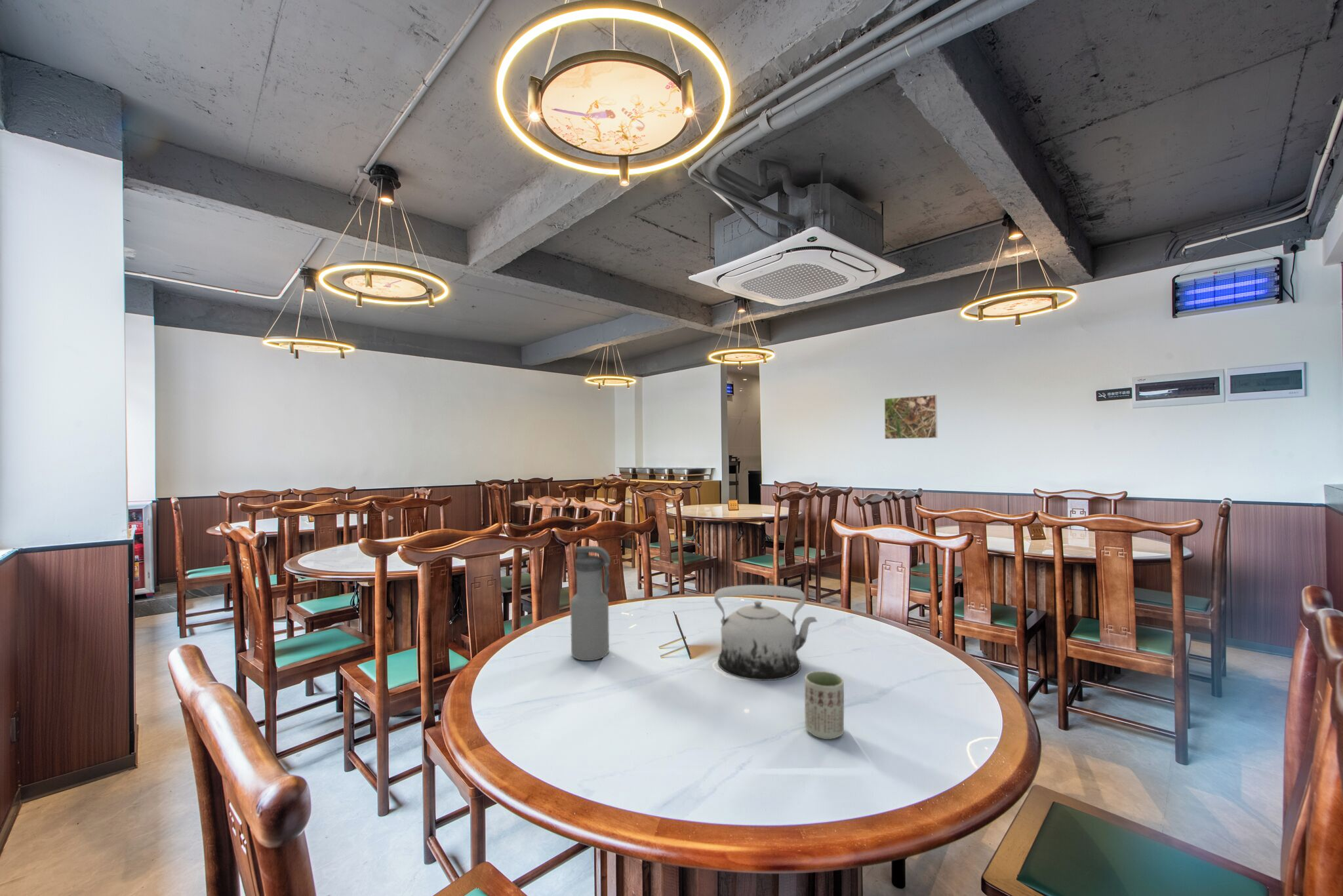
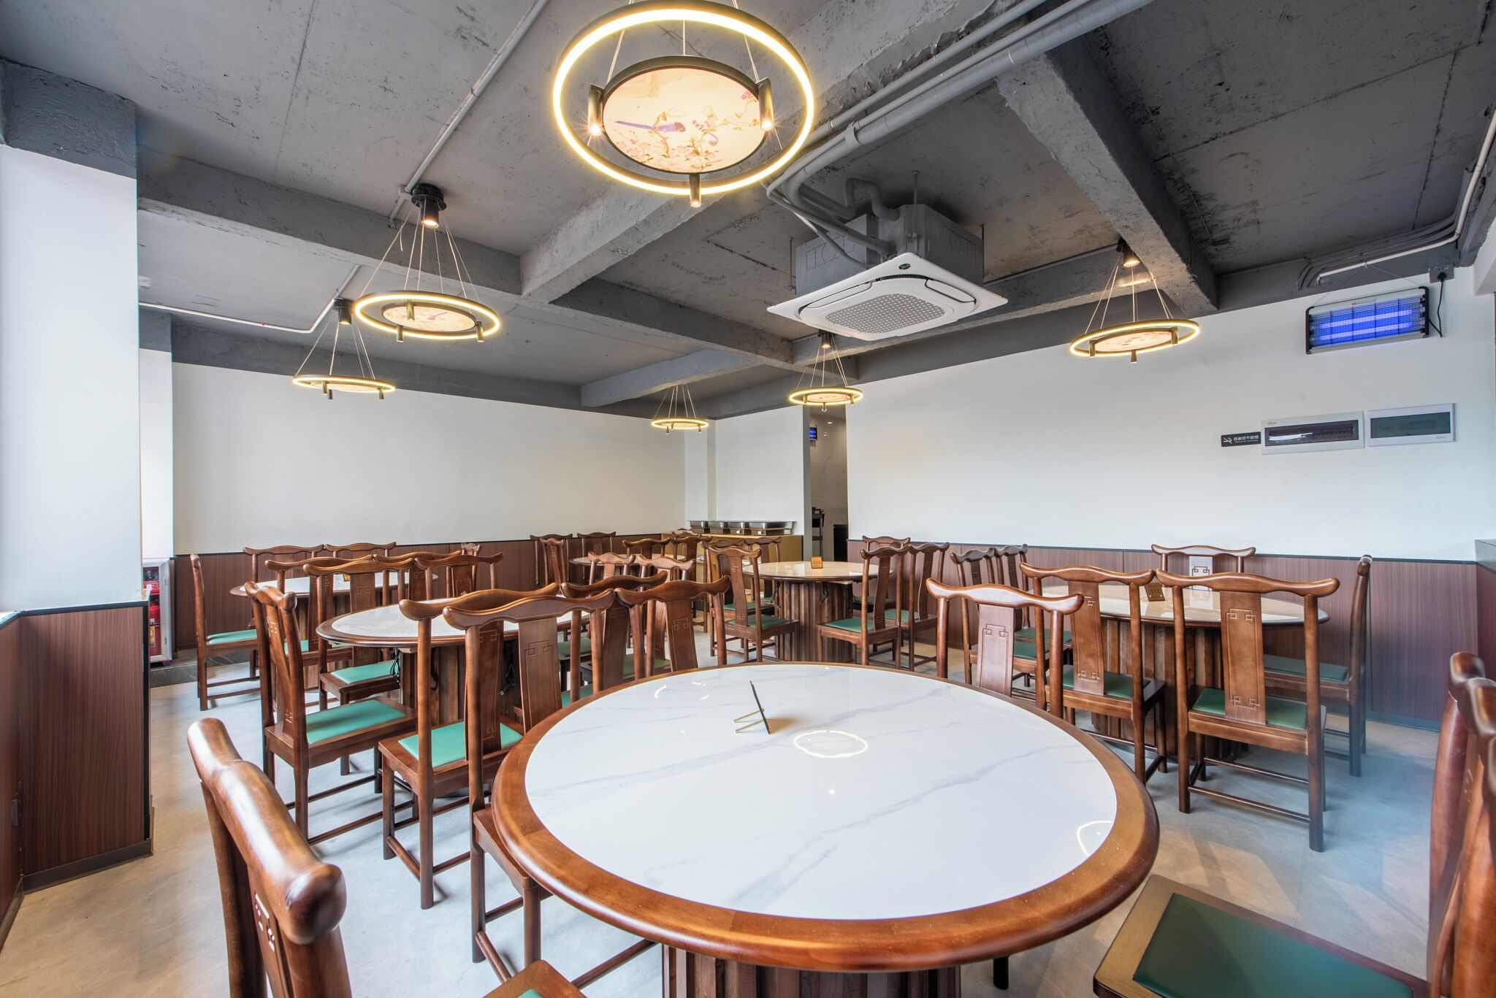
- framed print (910, 418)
- teapot (765, 621)
- water bottle (590, 600)
- cup (824, 705)
